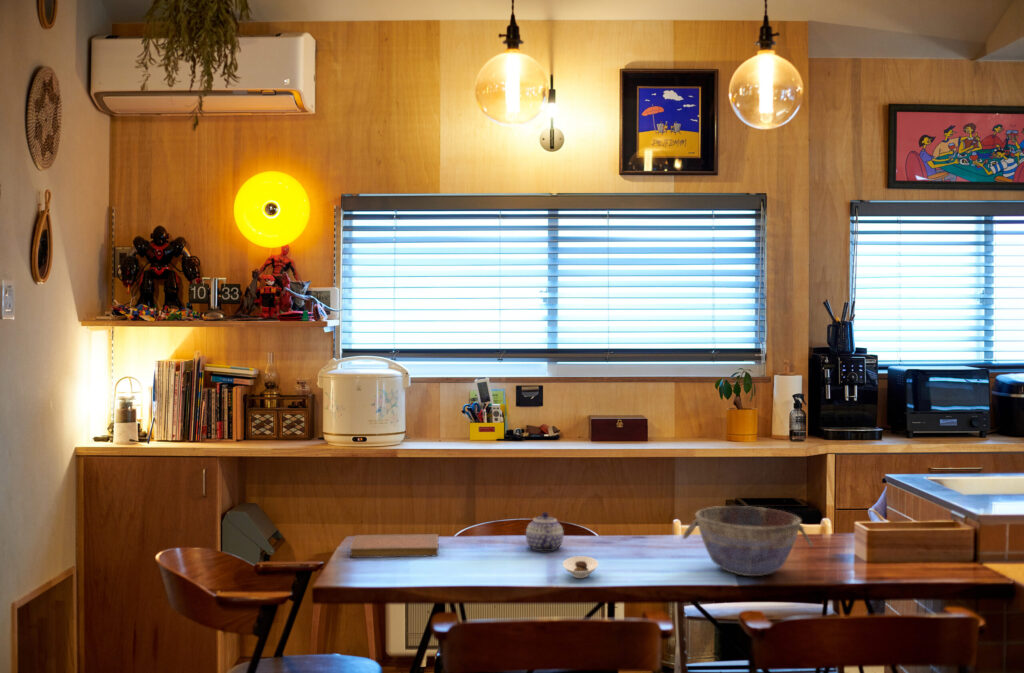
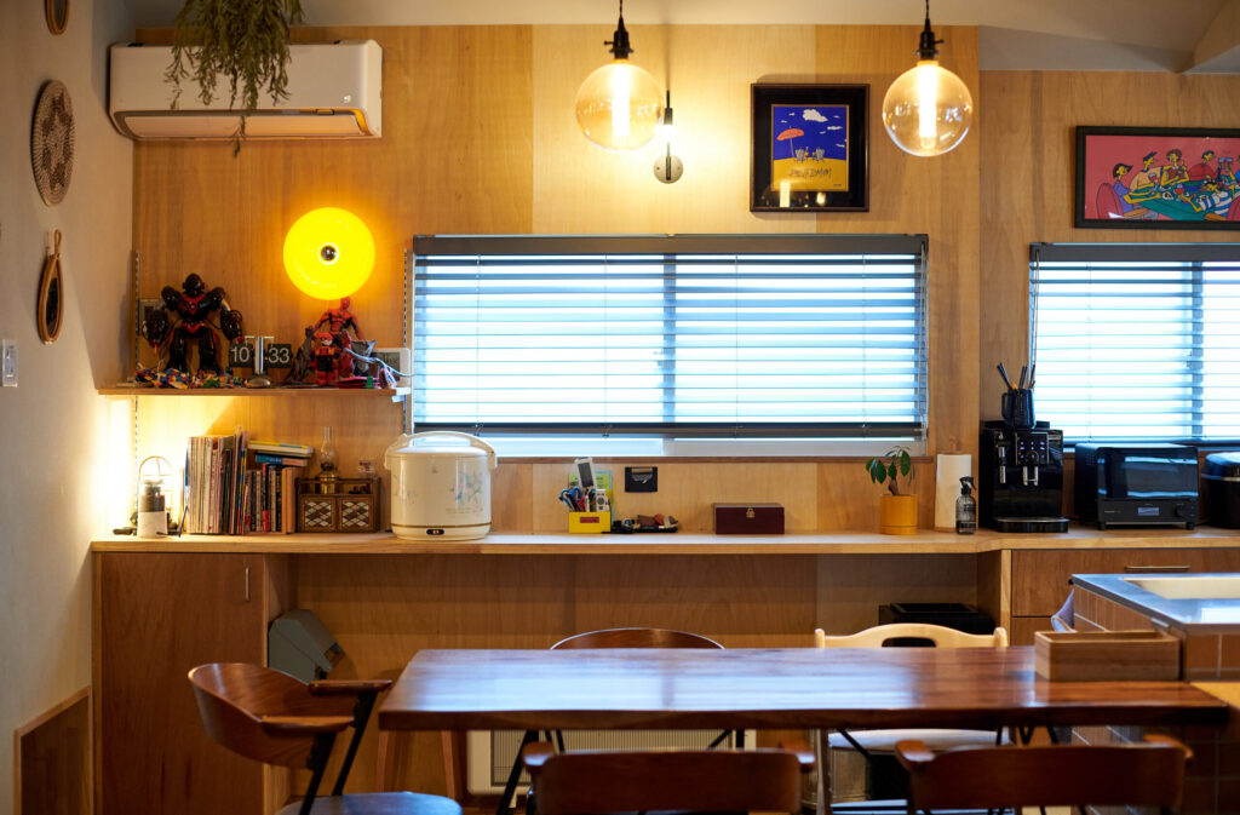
- bowl (746, 543)
- teapot (544, 531)
- saucer (580, 567)
- notebook (395, 545)
